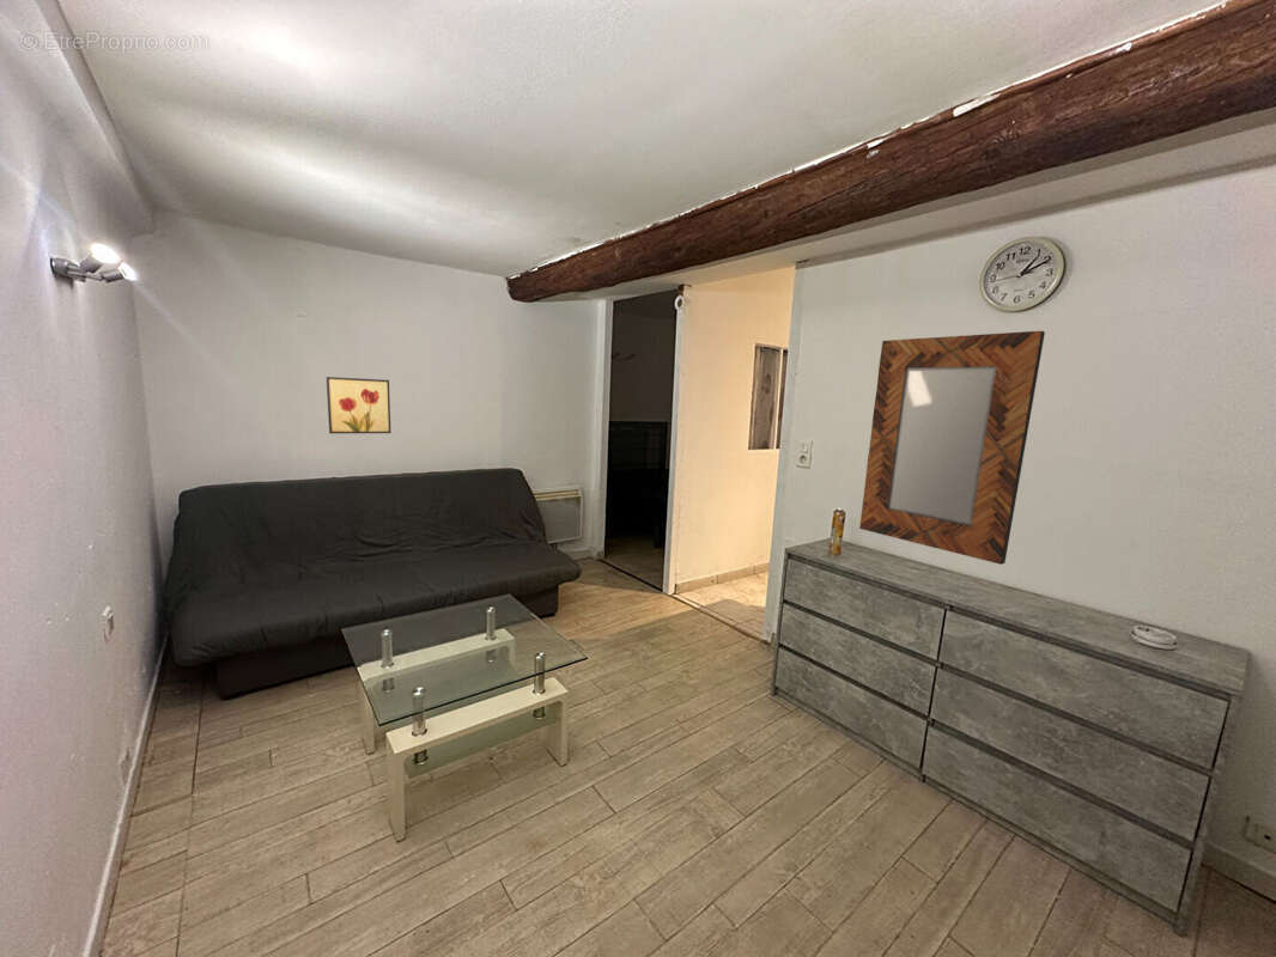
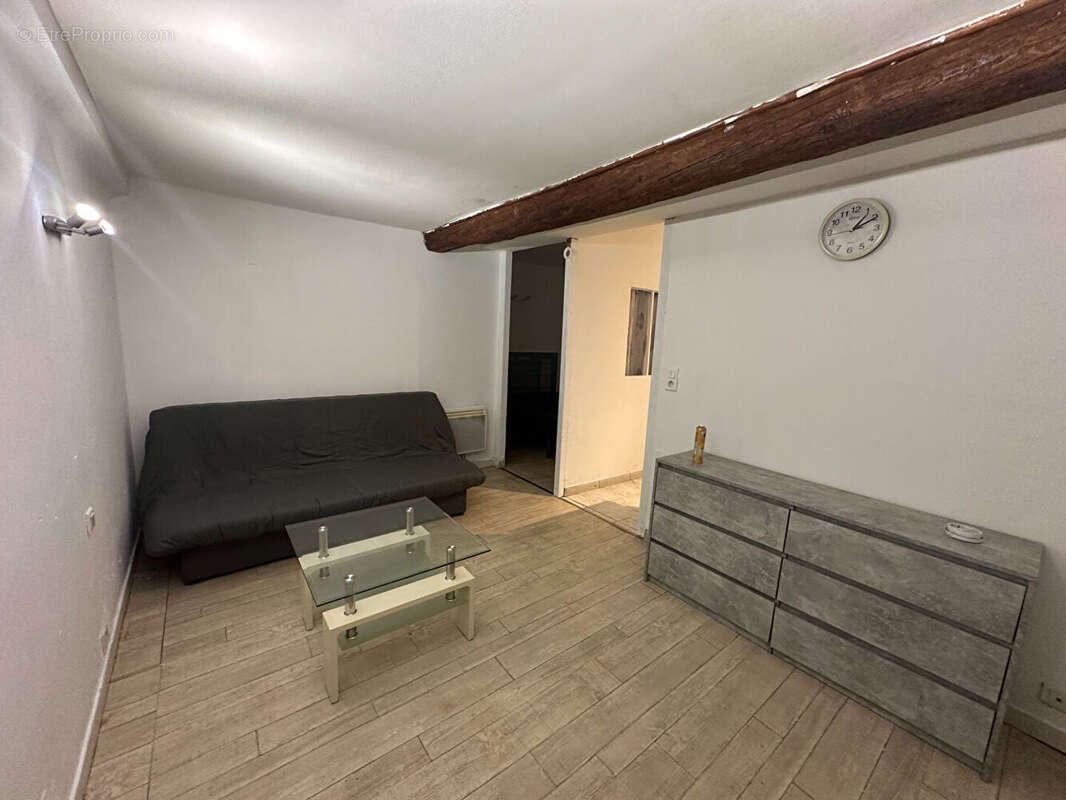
- home mirror (938, 444)
- wall art (359, 406)
